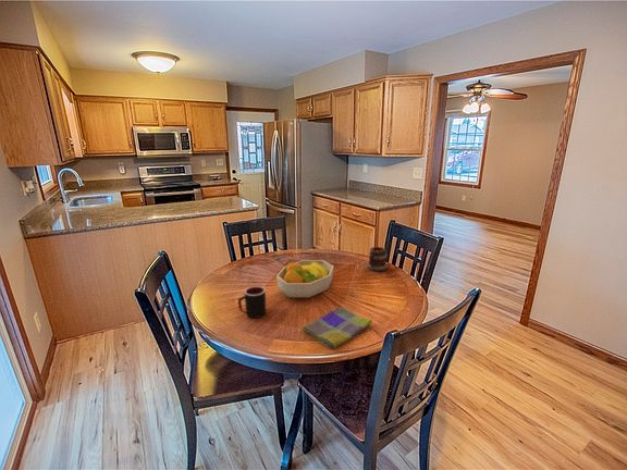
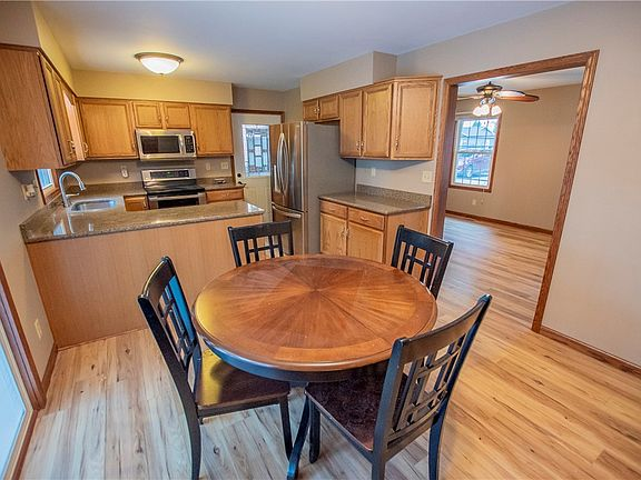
- mug (377, 258)
- fruit bowl (306, 275)
- dish towel (336, 325)
- mug (251, 302)
